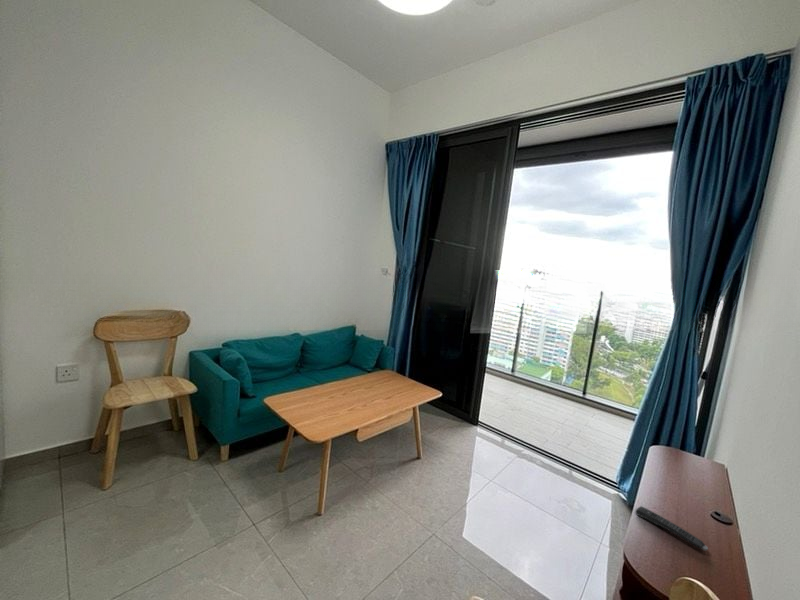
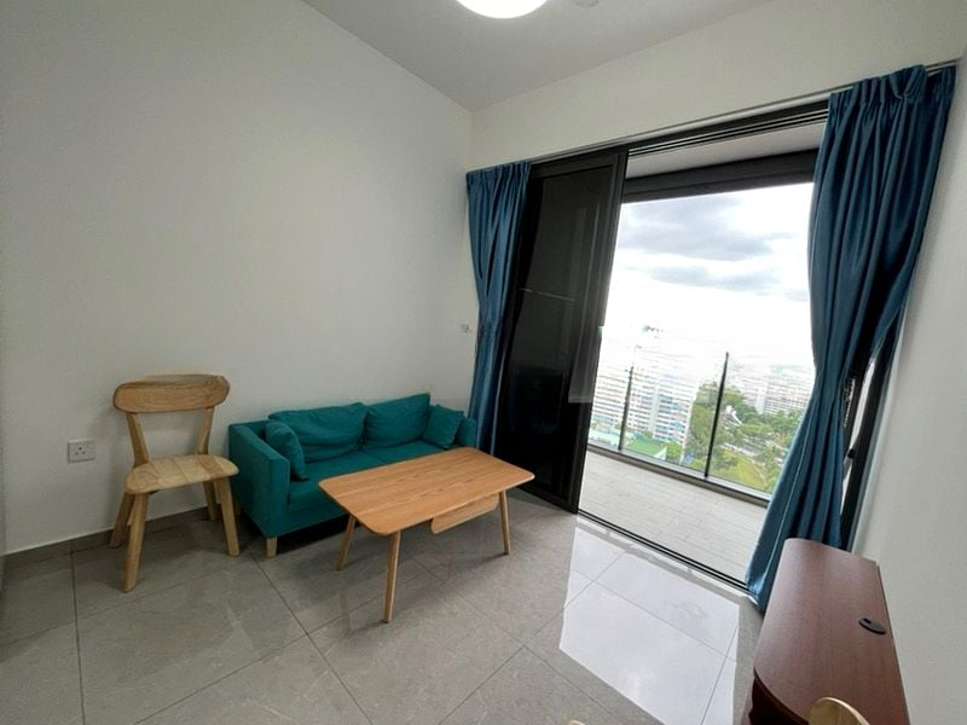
- remote control (670, 527)
